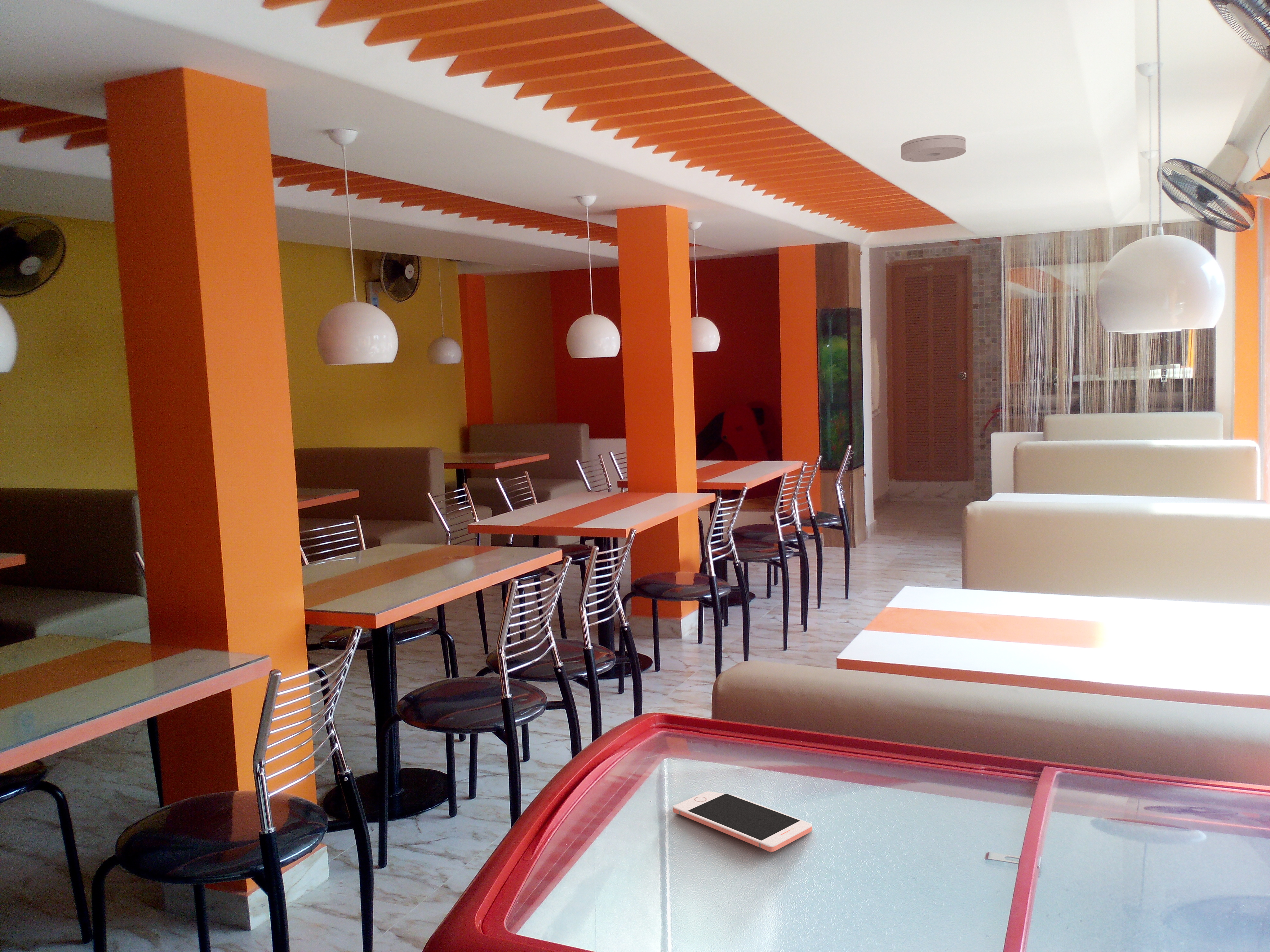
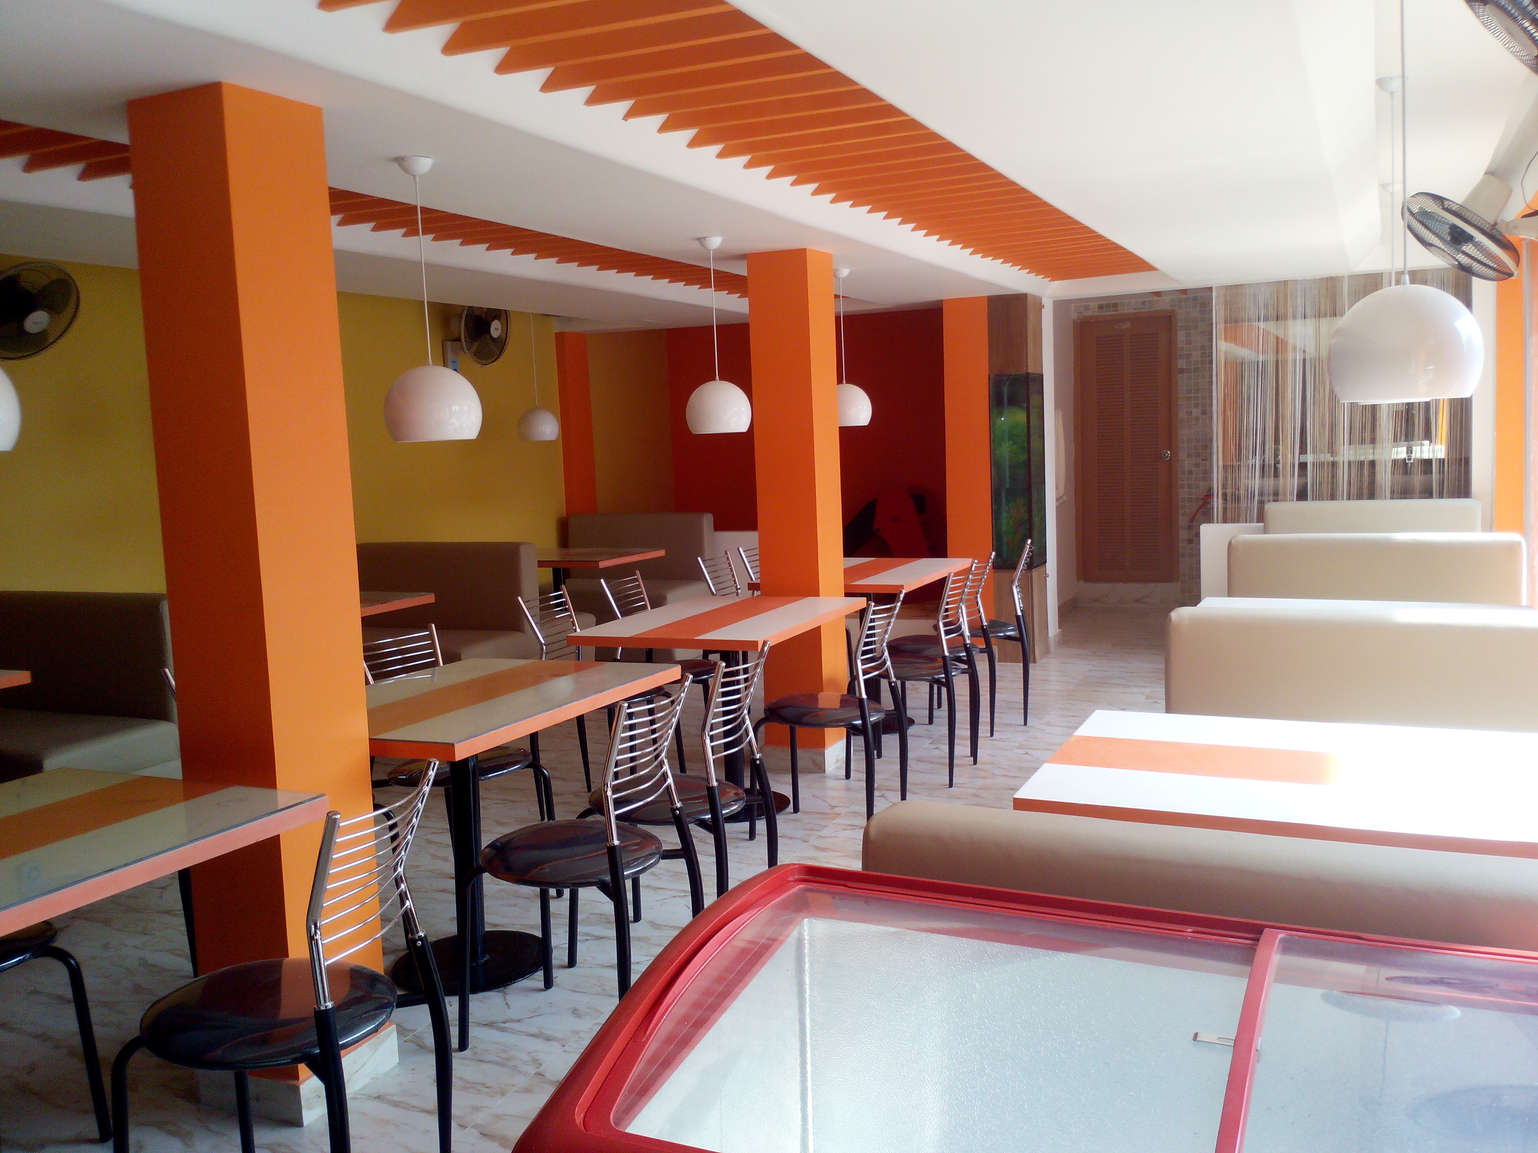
- cell phone (741, 818)
- smoke detector (933, 149)
